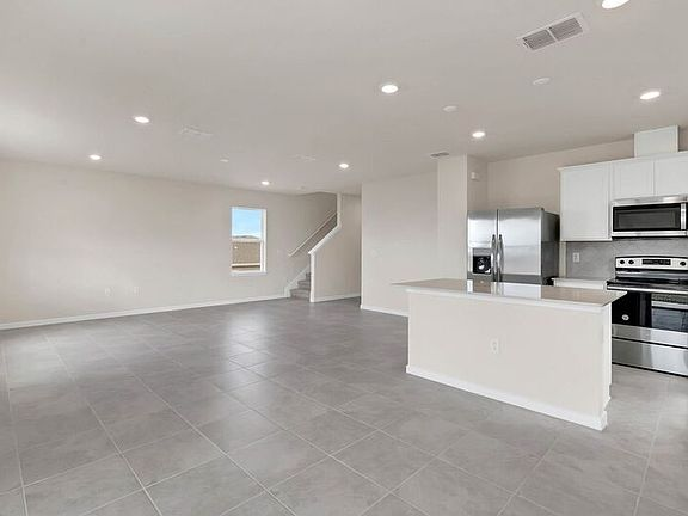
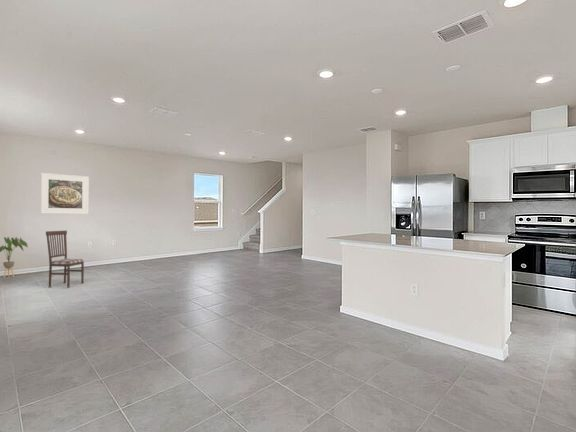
+ house plant (10, 255)
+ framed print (65, 194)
+ dining chair (65, 258)
